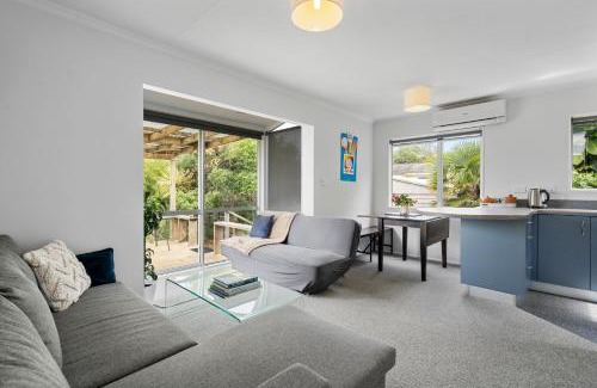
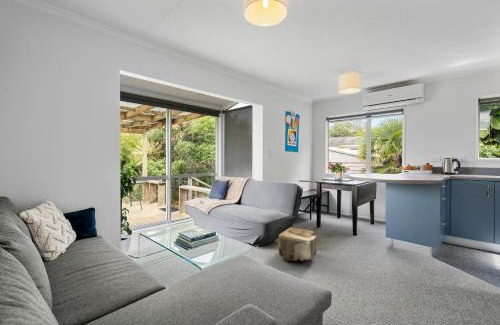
+ pouf (297, 245)
